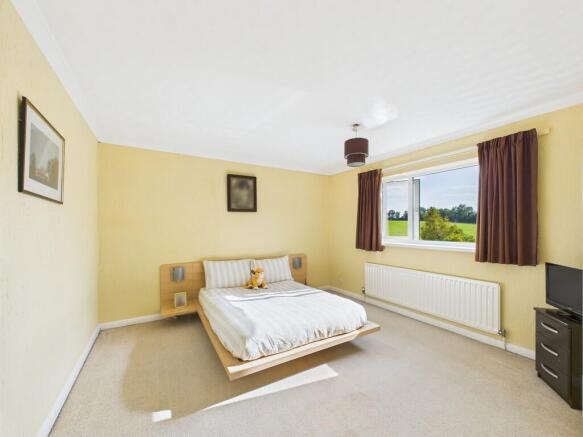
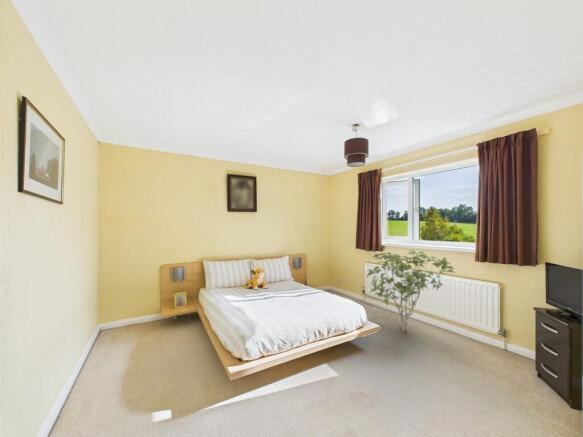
+ shrub (406, 290)
